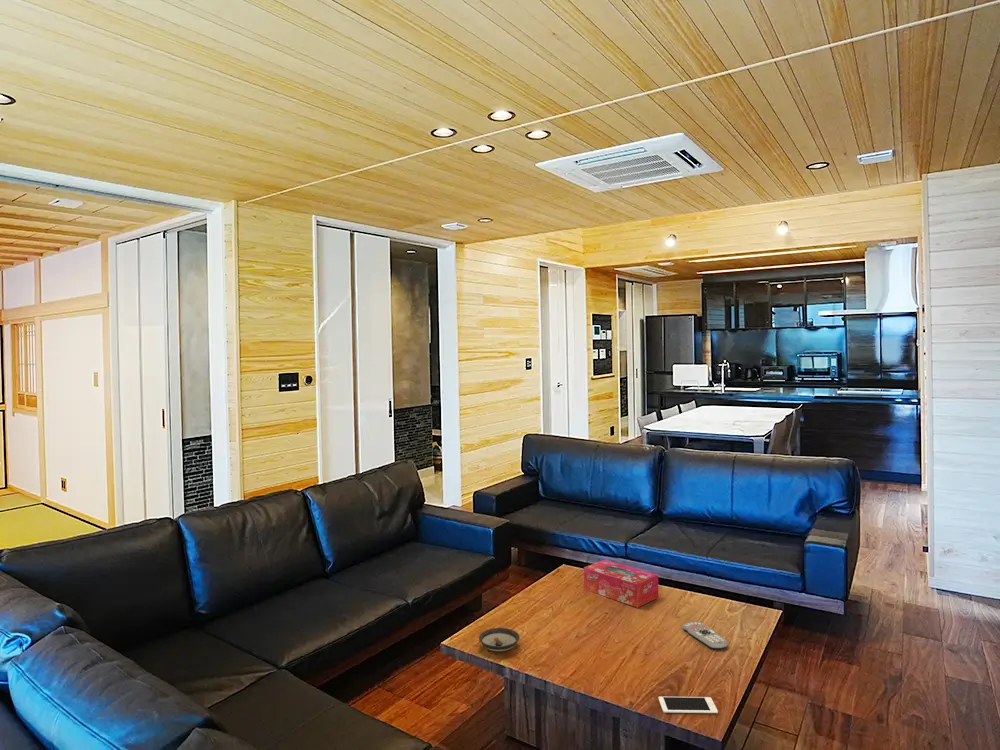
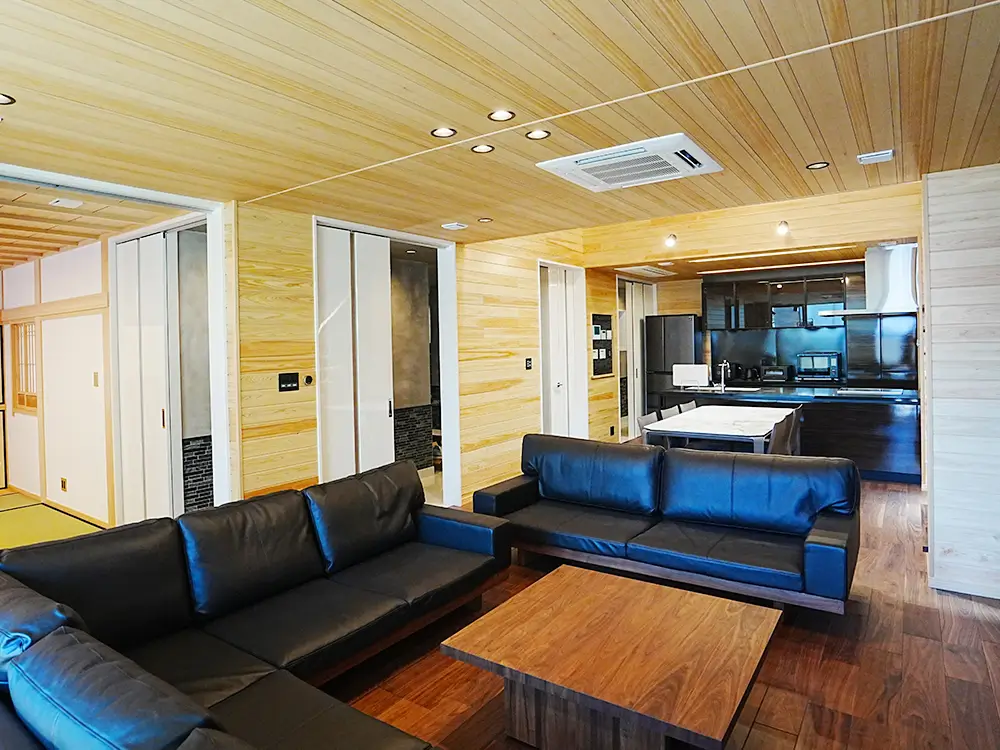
- tissue box (620, 582)
- cell phone (687, 704)
- remote control (705, 635)
- saucer (499, 641)
